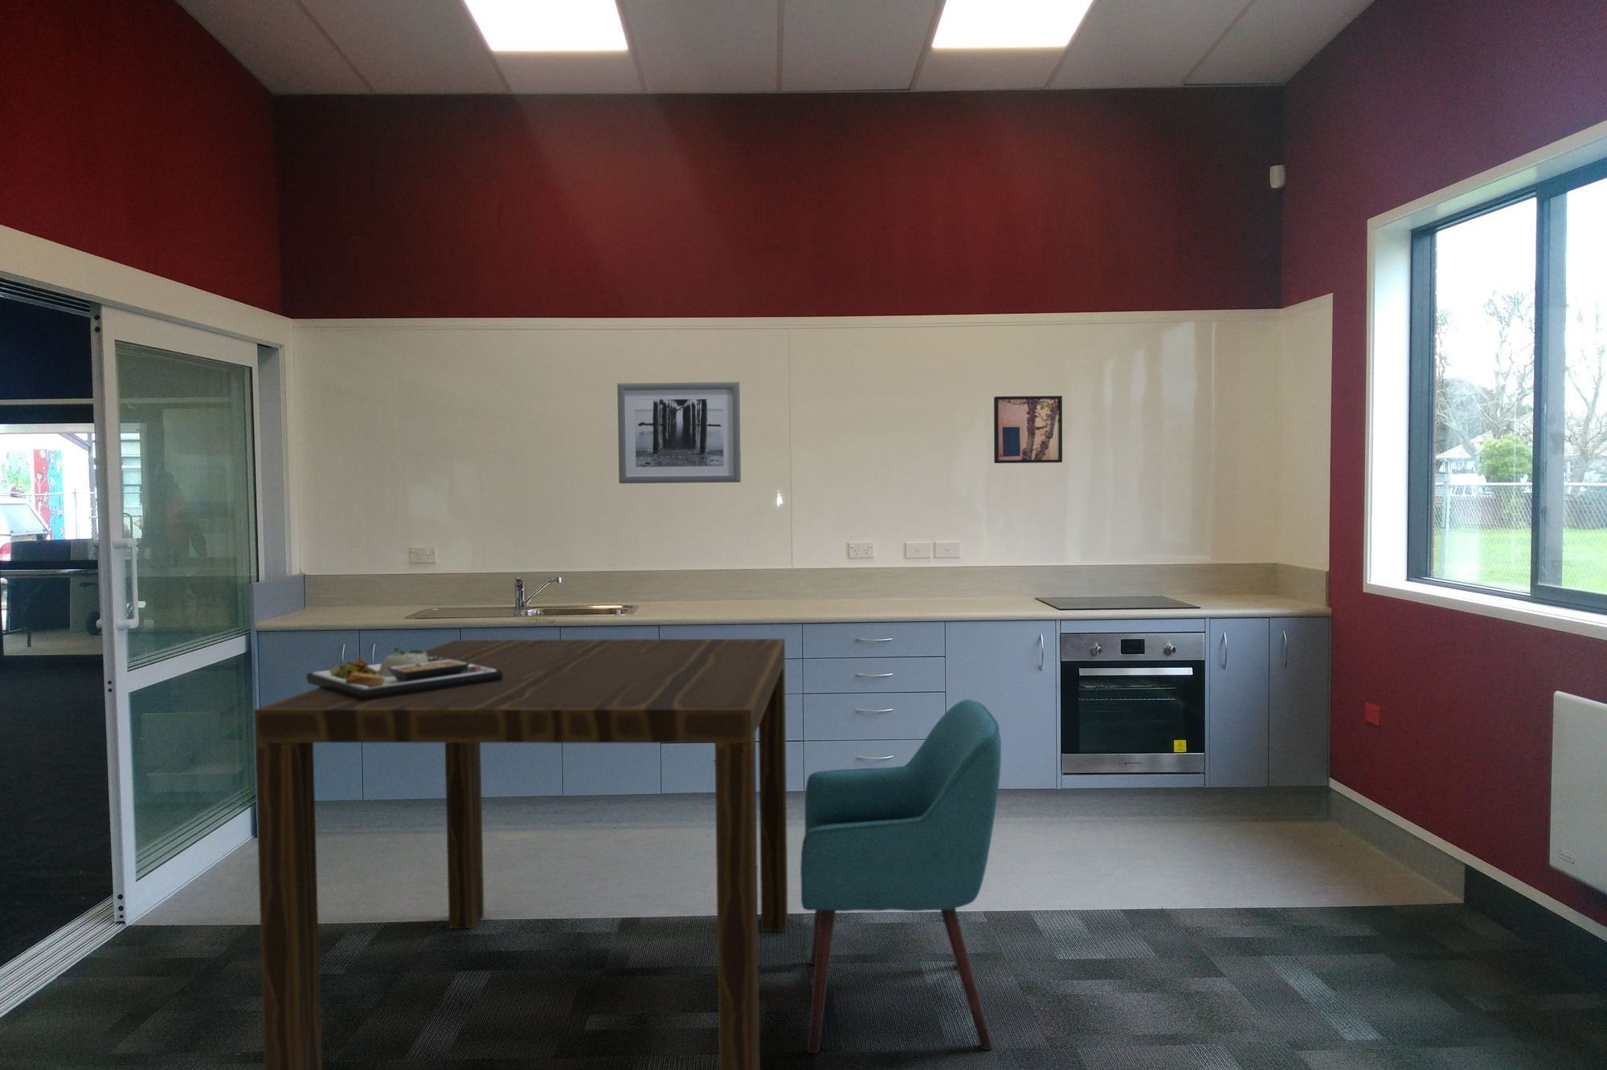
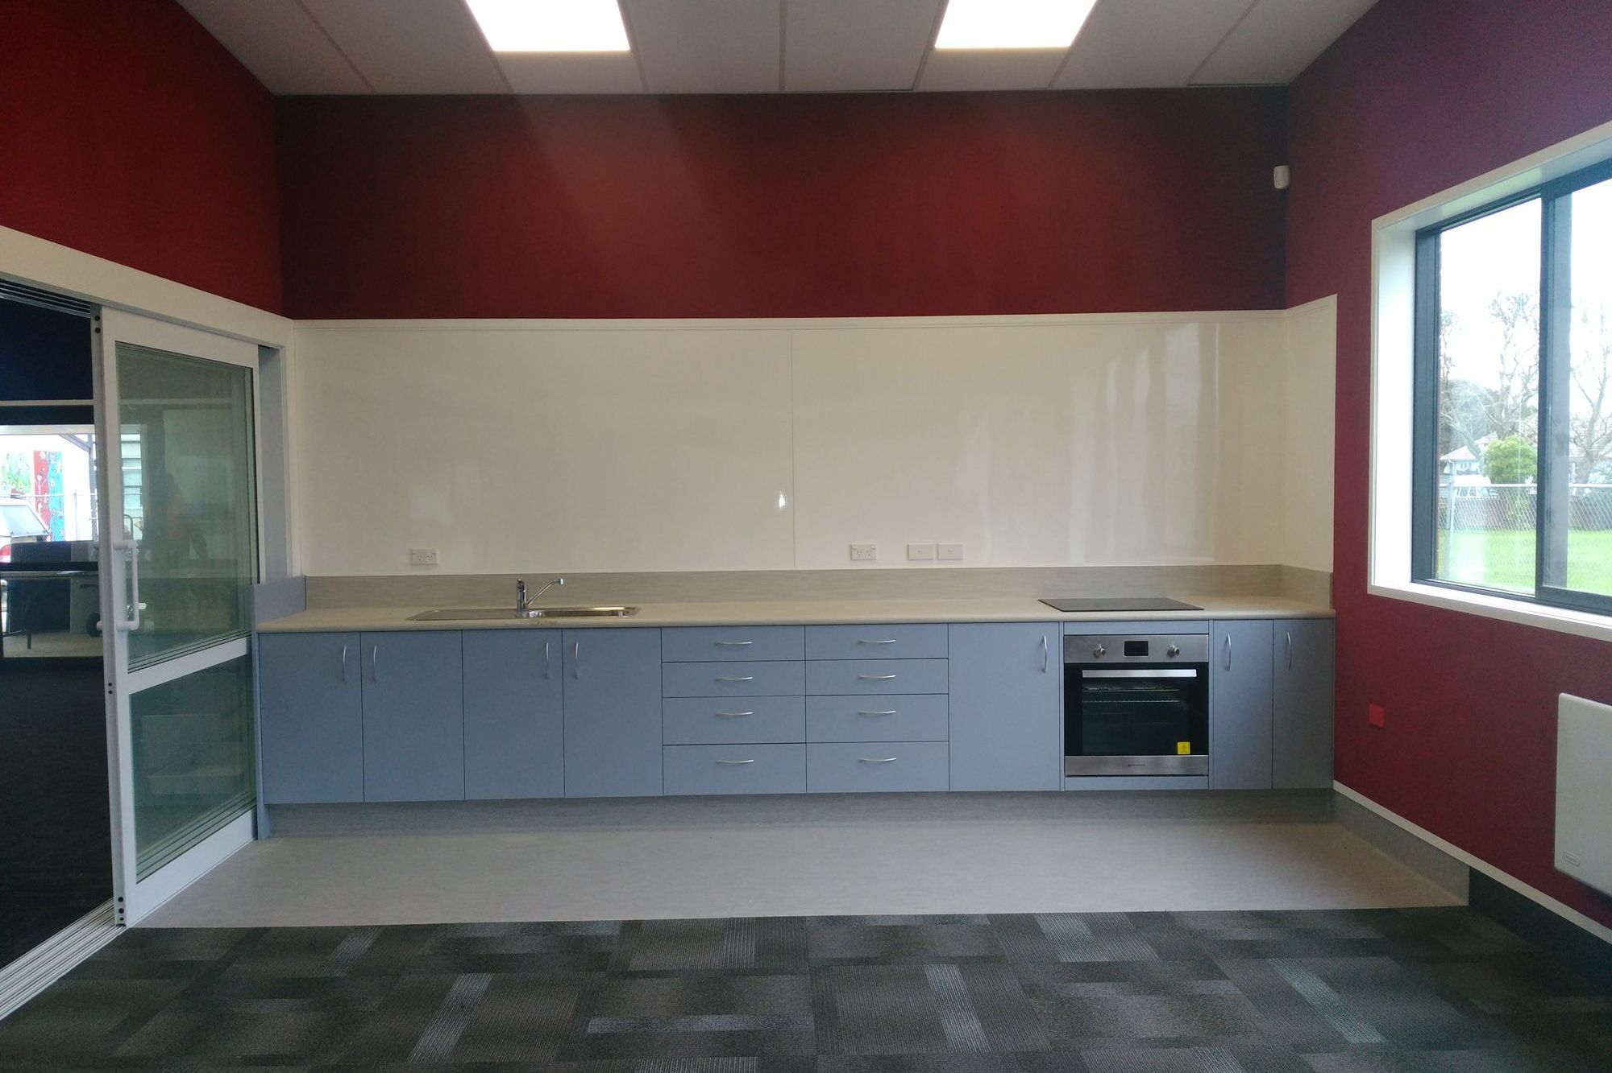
- wall art (679, 432)
- wall art (1028, 430)
- food plate (404, 665)
- chair (897, 859)
- dining table (483, 841)
